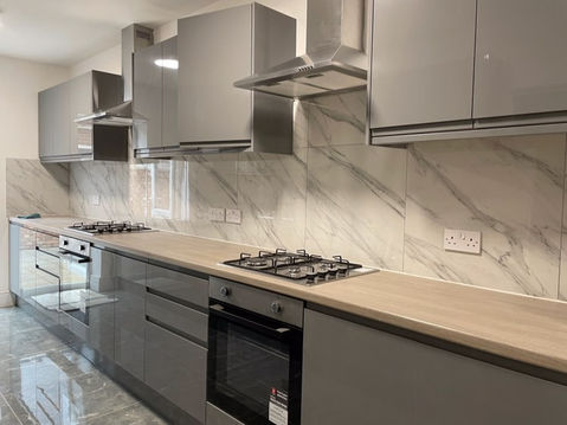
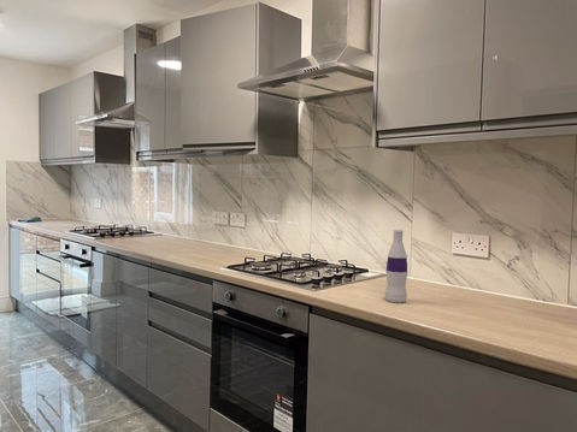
+ bottle (396, 265)
